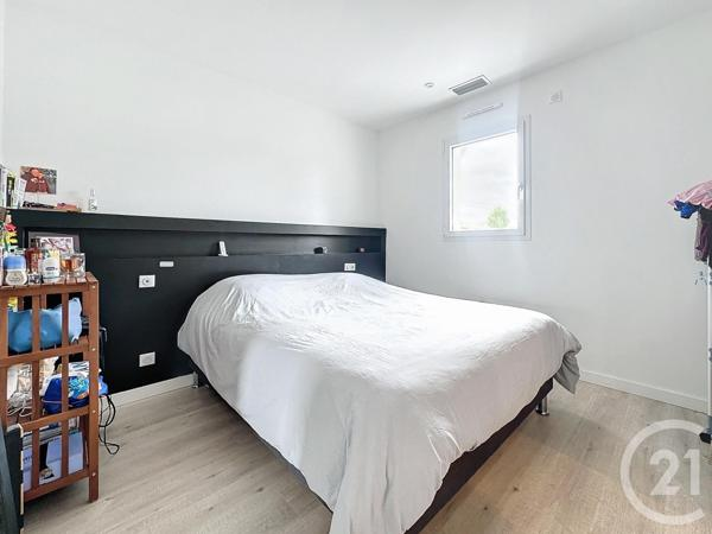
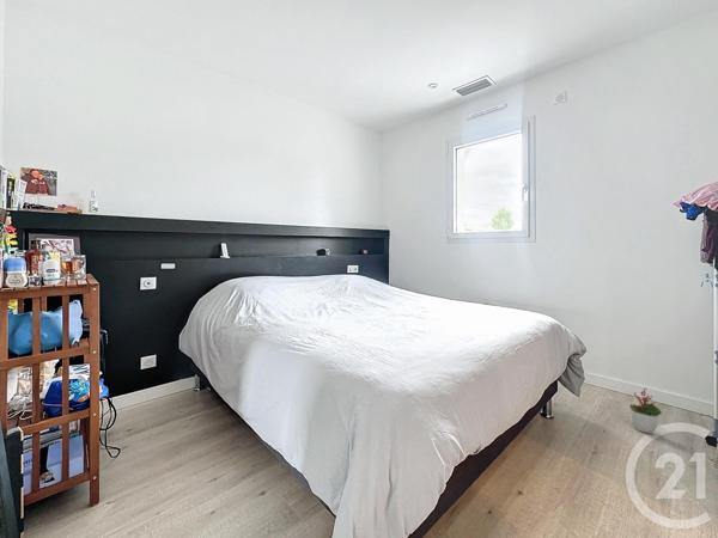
+ decorative plant (645, 410)
